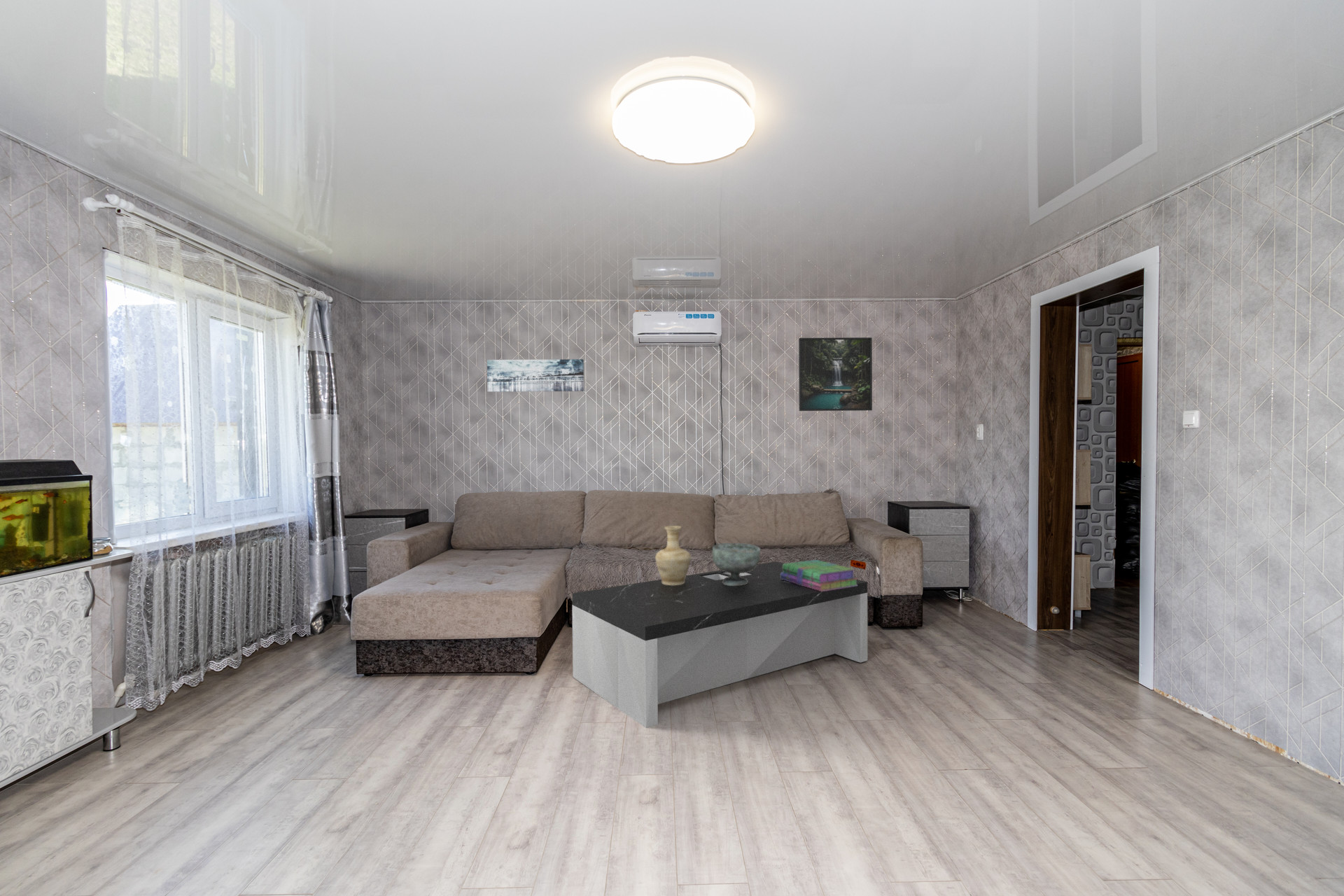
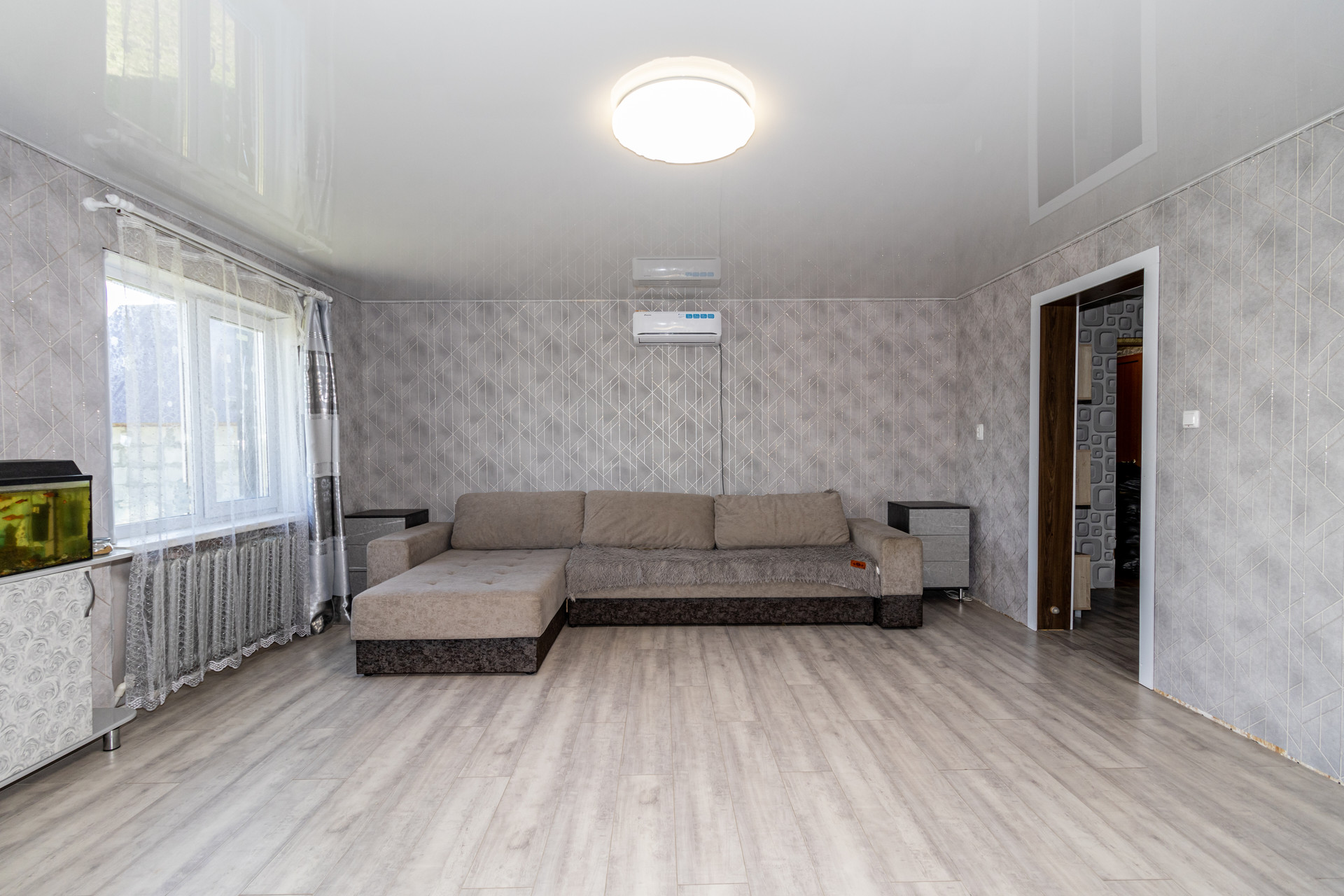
- wall art (536, 375)
- vase (673, 554)
- stack of books (818, 574)
- coffee table (724, 621)
- decorative bowl (736, 564)
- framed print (835, 374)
